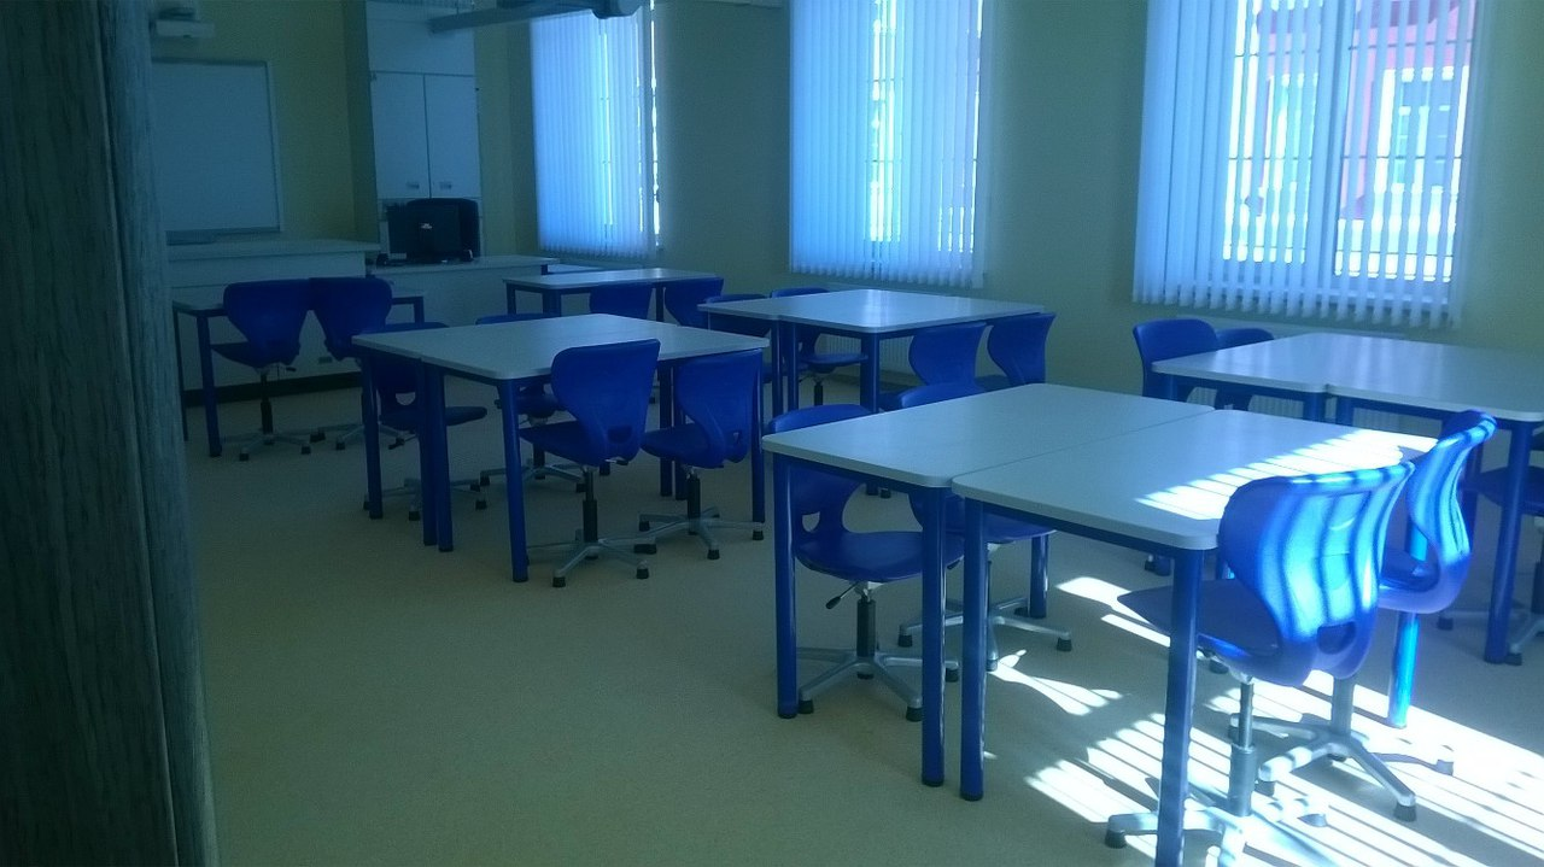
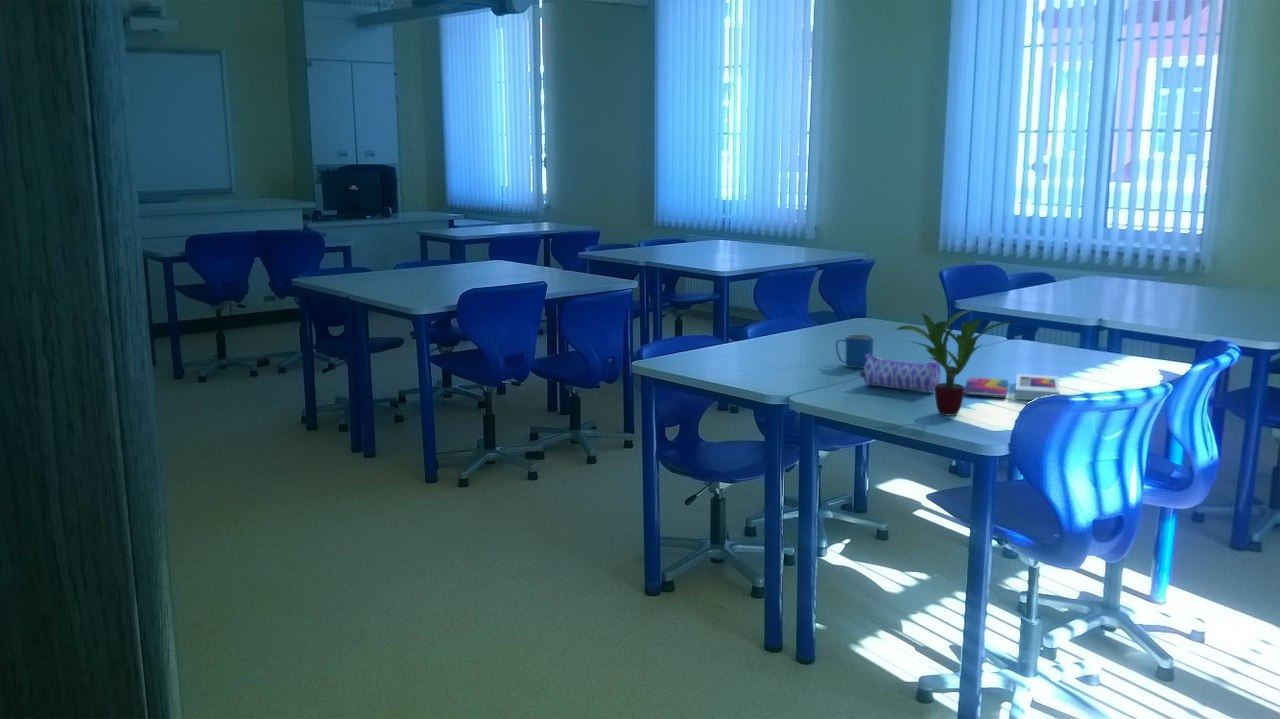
+ potted plant (949, 363)
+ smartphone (1007, 385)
+ mug (854, 350)
+ pencil case (901, 372)
